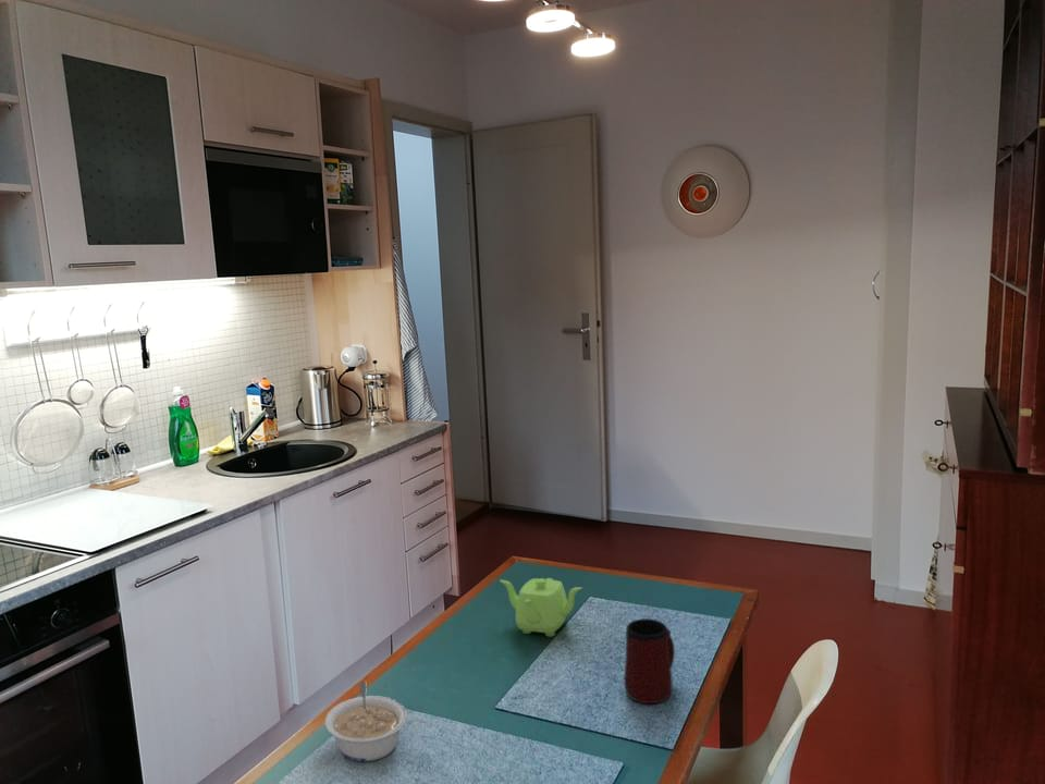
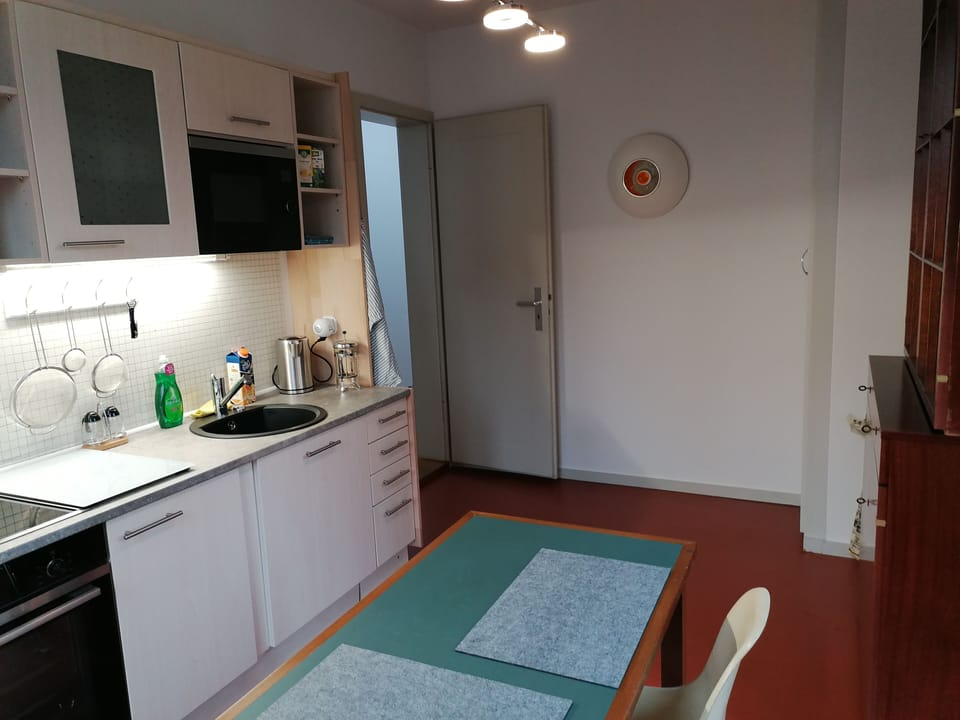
- legume (365, 726)
- mug (652, 657)
- teapot (539, 605)
